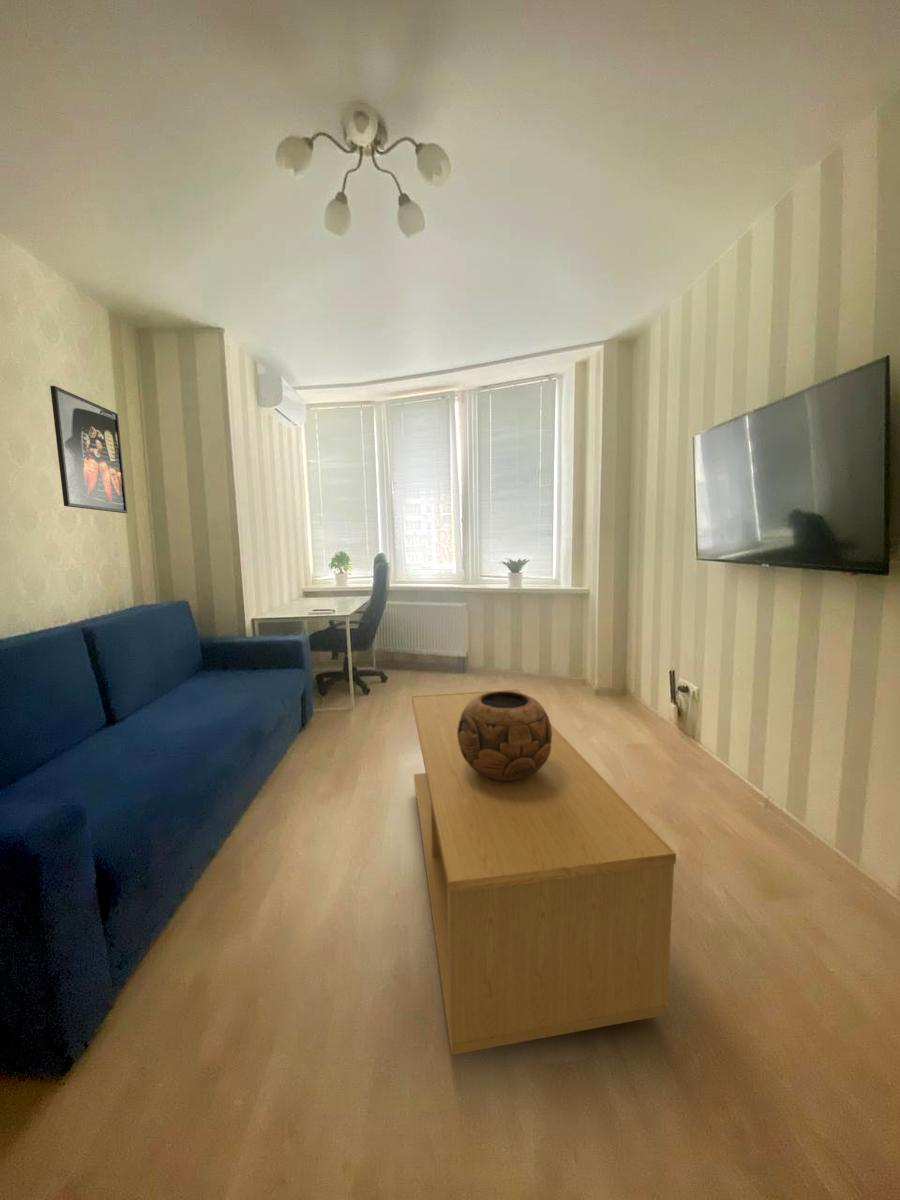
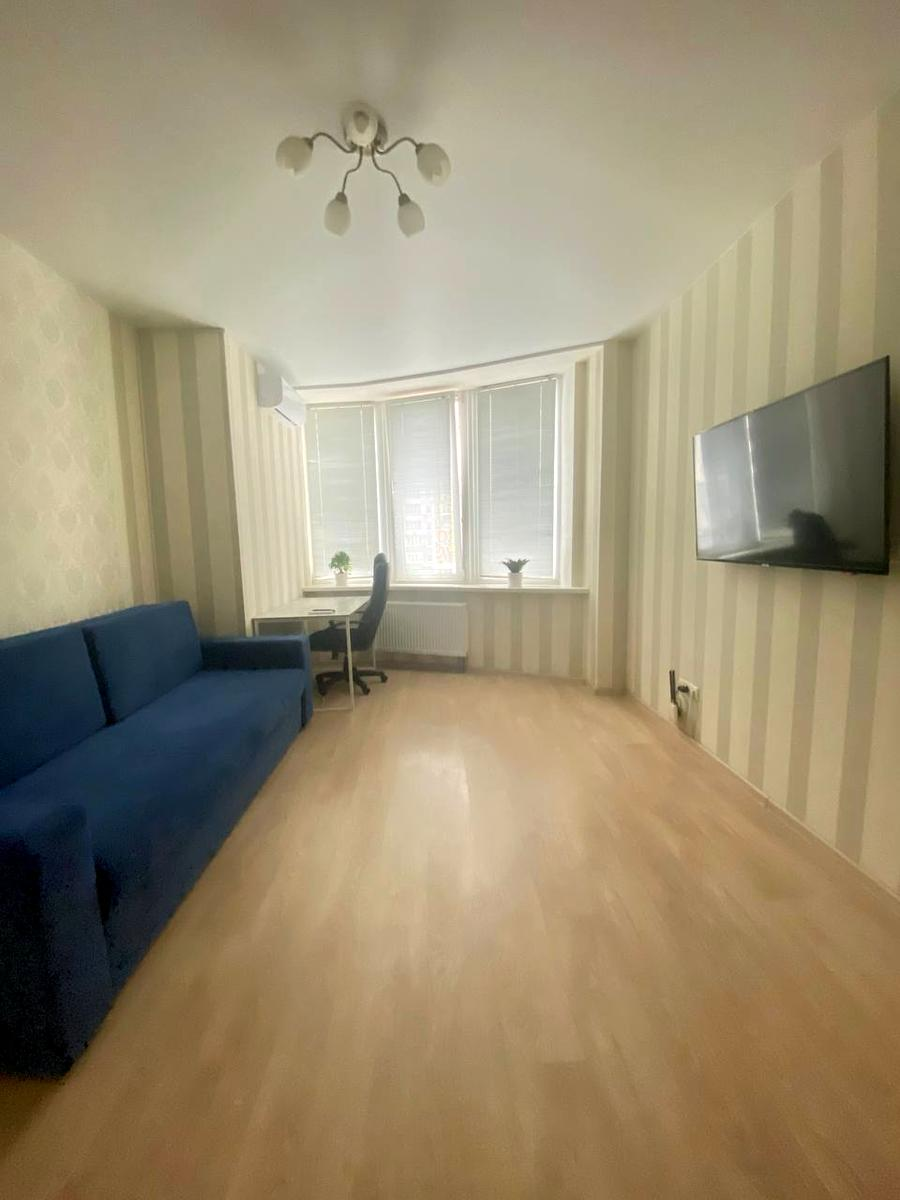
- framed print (93, 456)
- coffee table (497, 809)
- decorative bowl (504, 734)
